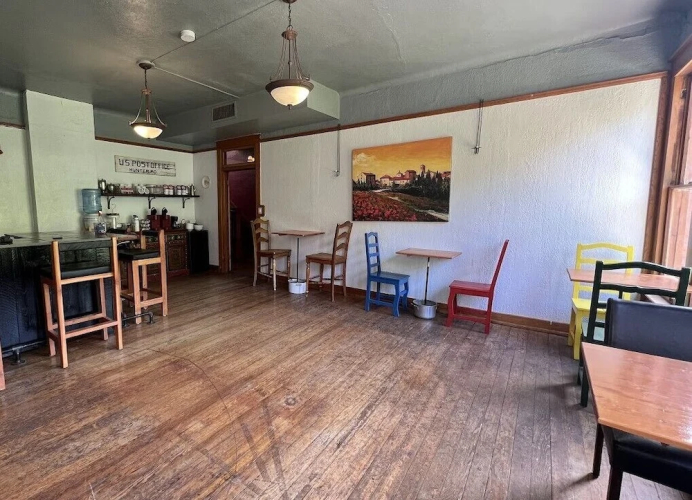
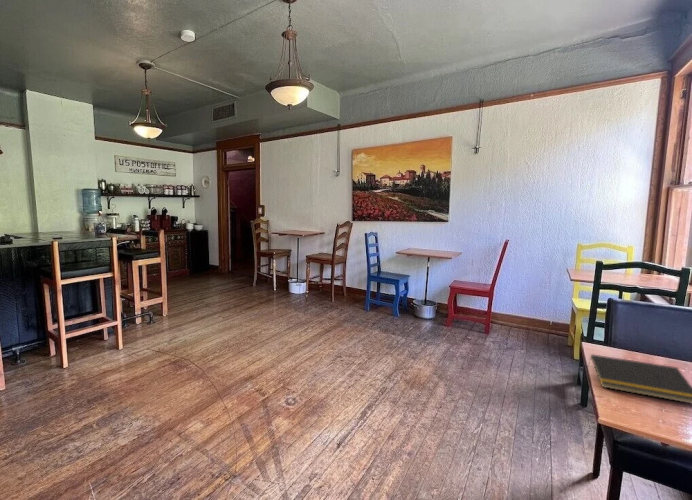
+ notepad (640, 376)
